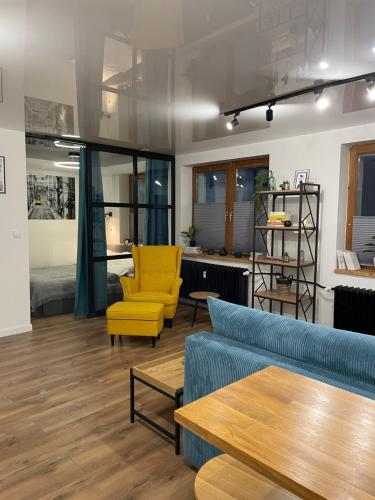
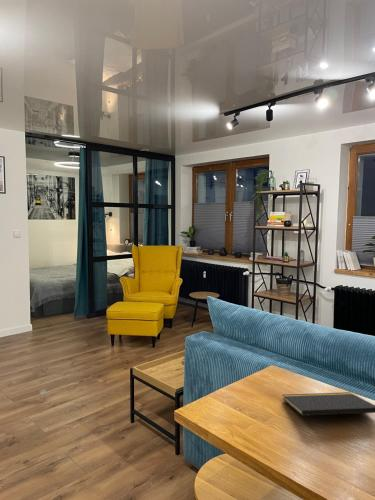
+ notepad (327, 403)
